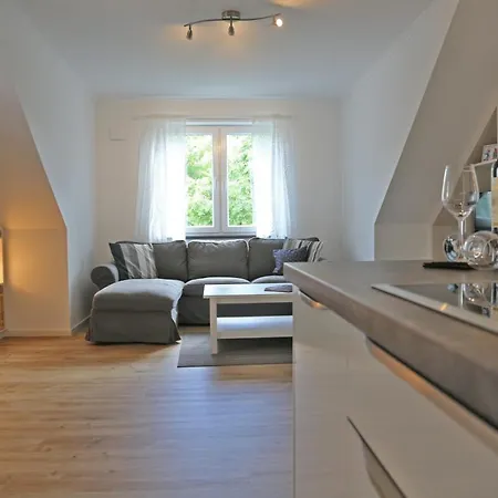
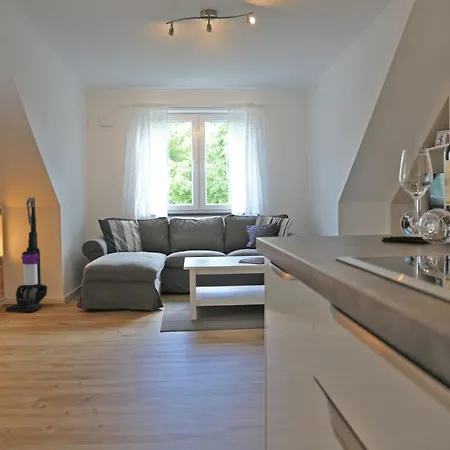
+ vacuum cleaner (28, 252)
